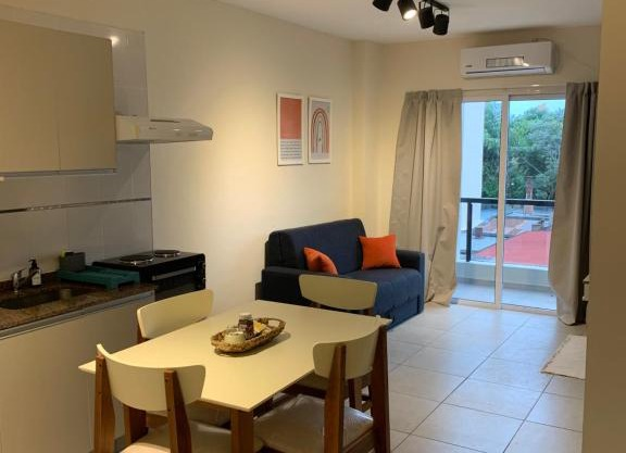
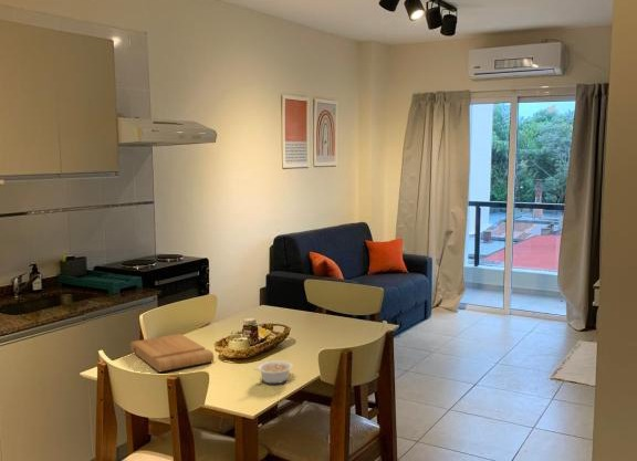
+ cutting board (170, 350)
+ legume (274, 371)
